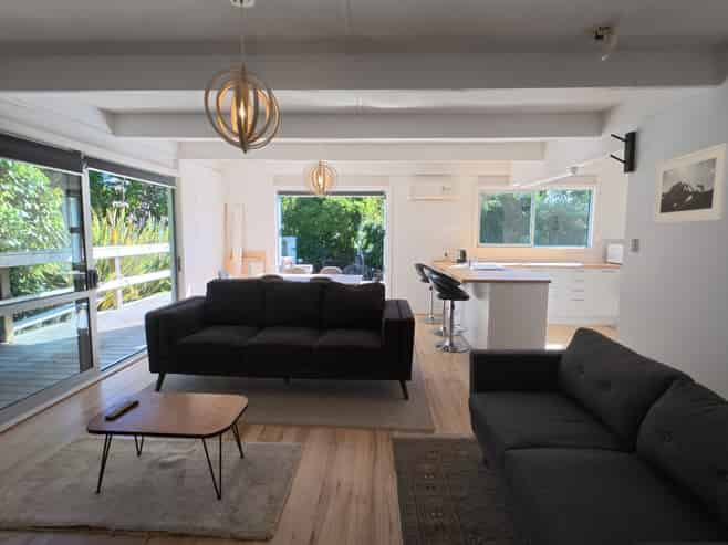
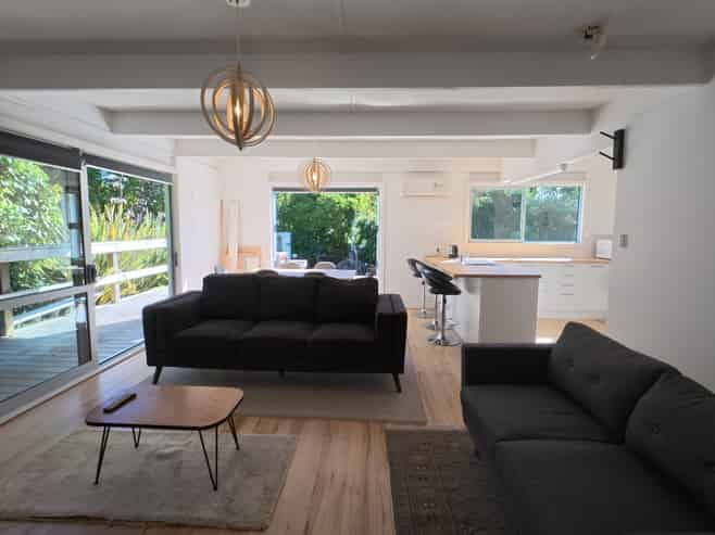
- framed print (686, 188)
